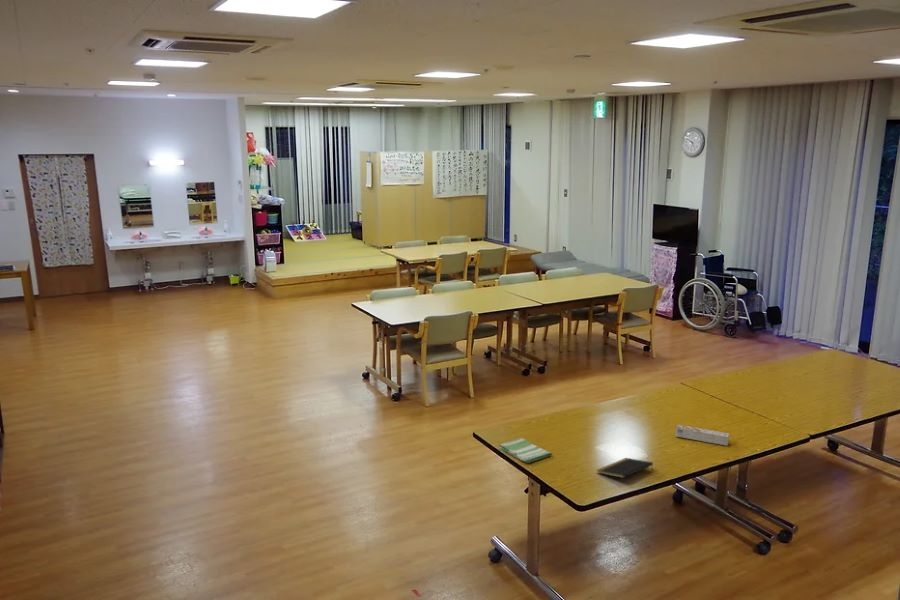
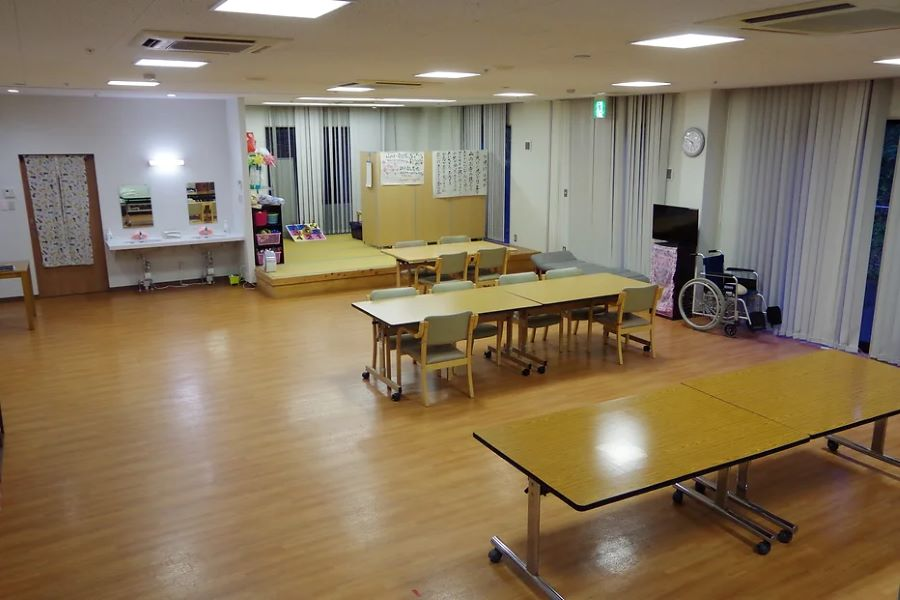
- notepad (624, 467)
- box (701, 434)
- dish towel (524, 449)
